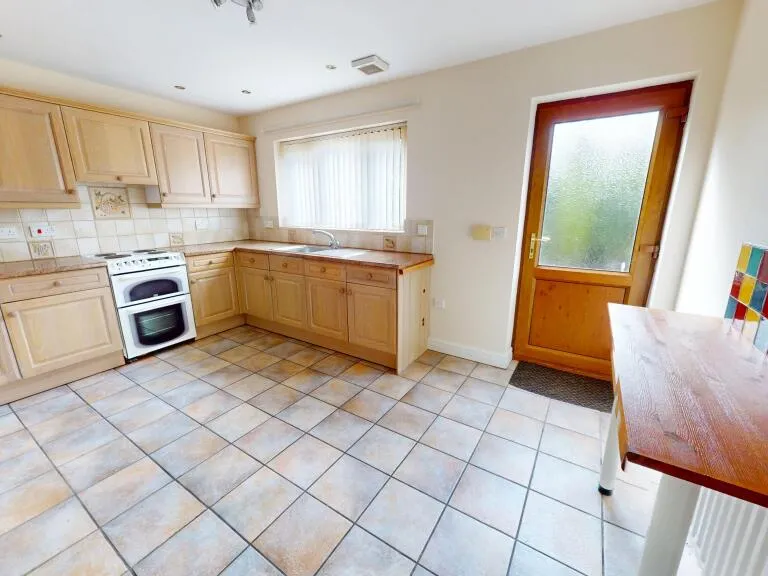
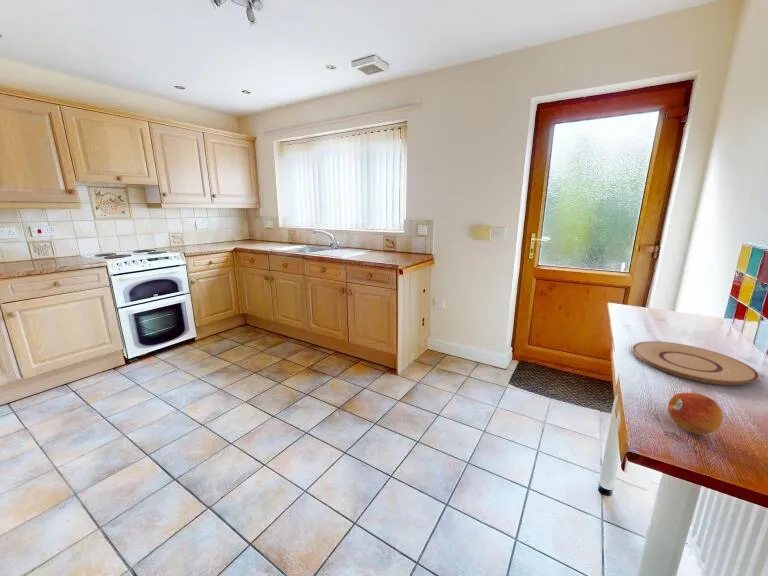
+ plate (689, 361)
+ fruit (693, 413)
